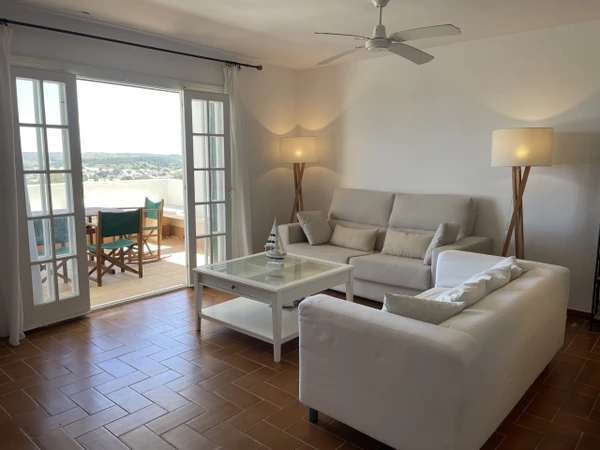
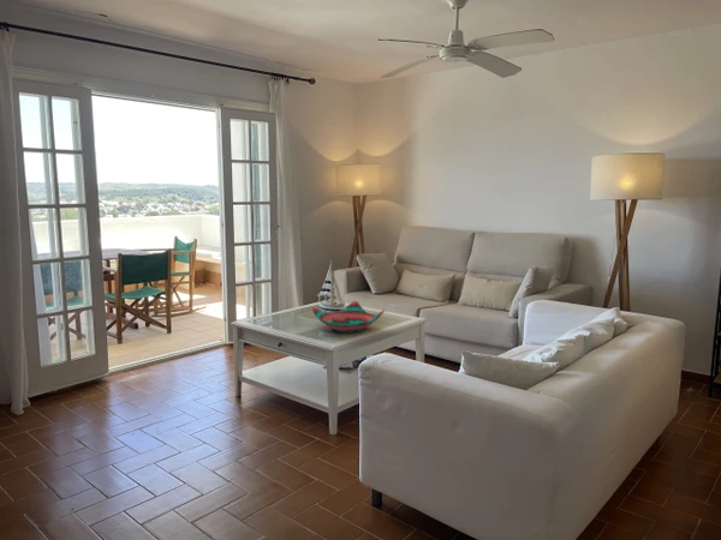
+ decorative bowl (347, 318)
